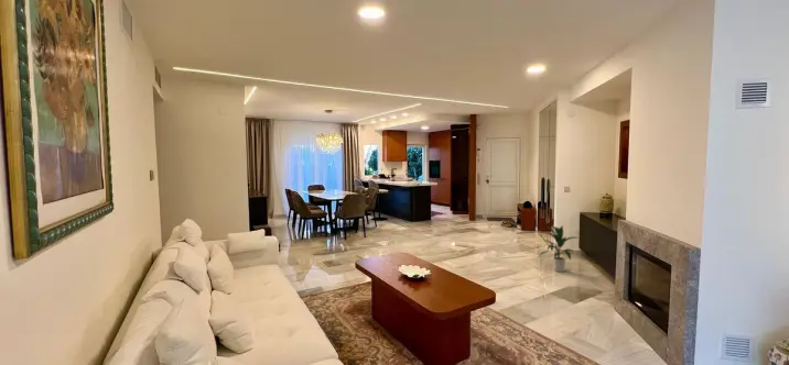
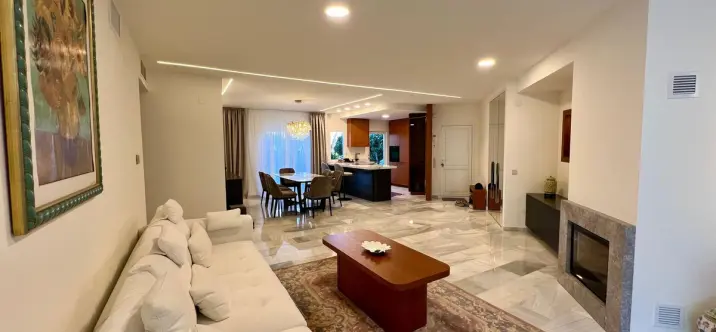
- indoor plant (556, 246)
